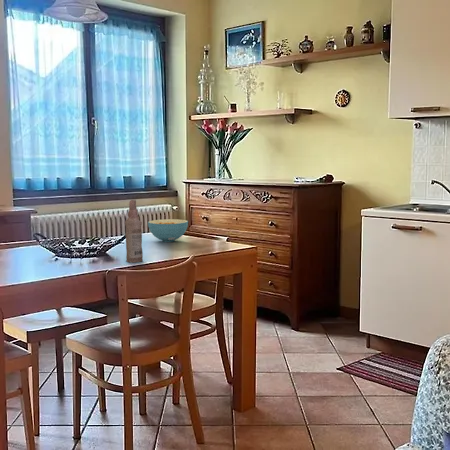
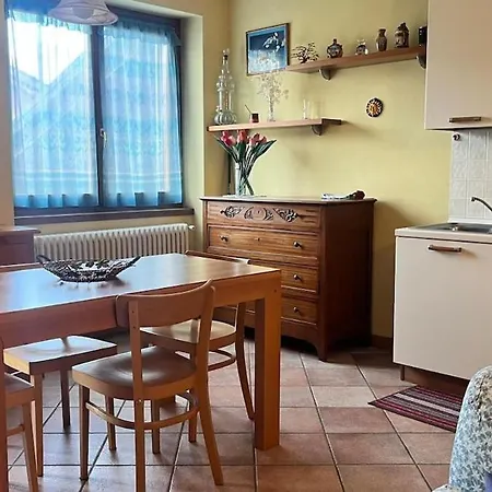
- cereal bowl (168, 231)
- bottle (133, 230)
